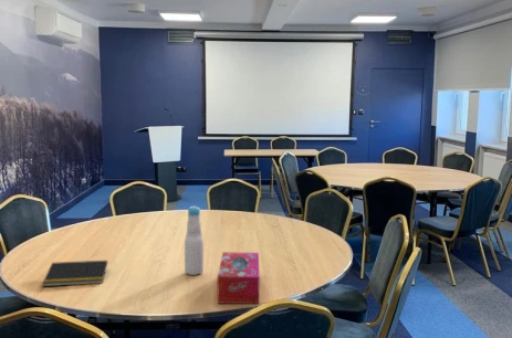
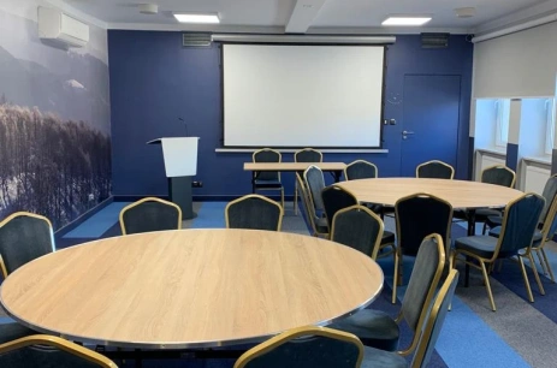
- tissue box (239, 275)
- bottle (194, 239)
- notepad (76, 272)
